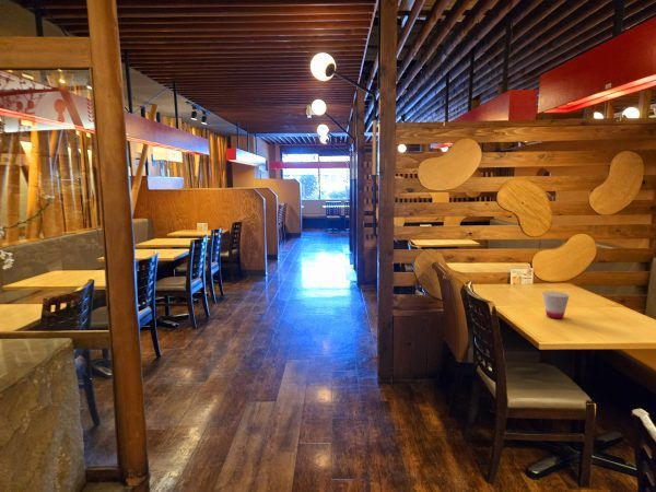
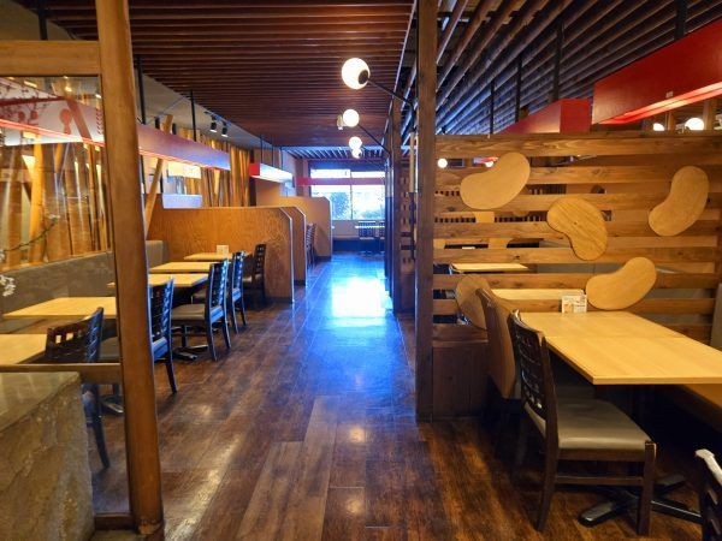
- cup (554, 305)
